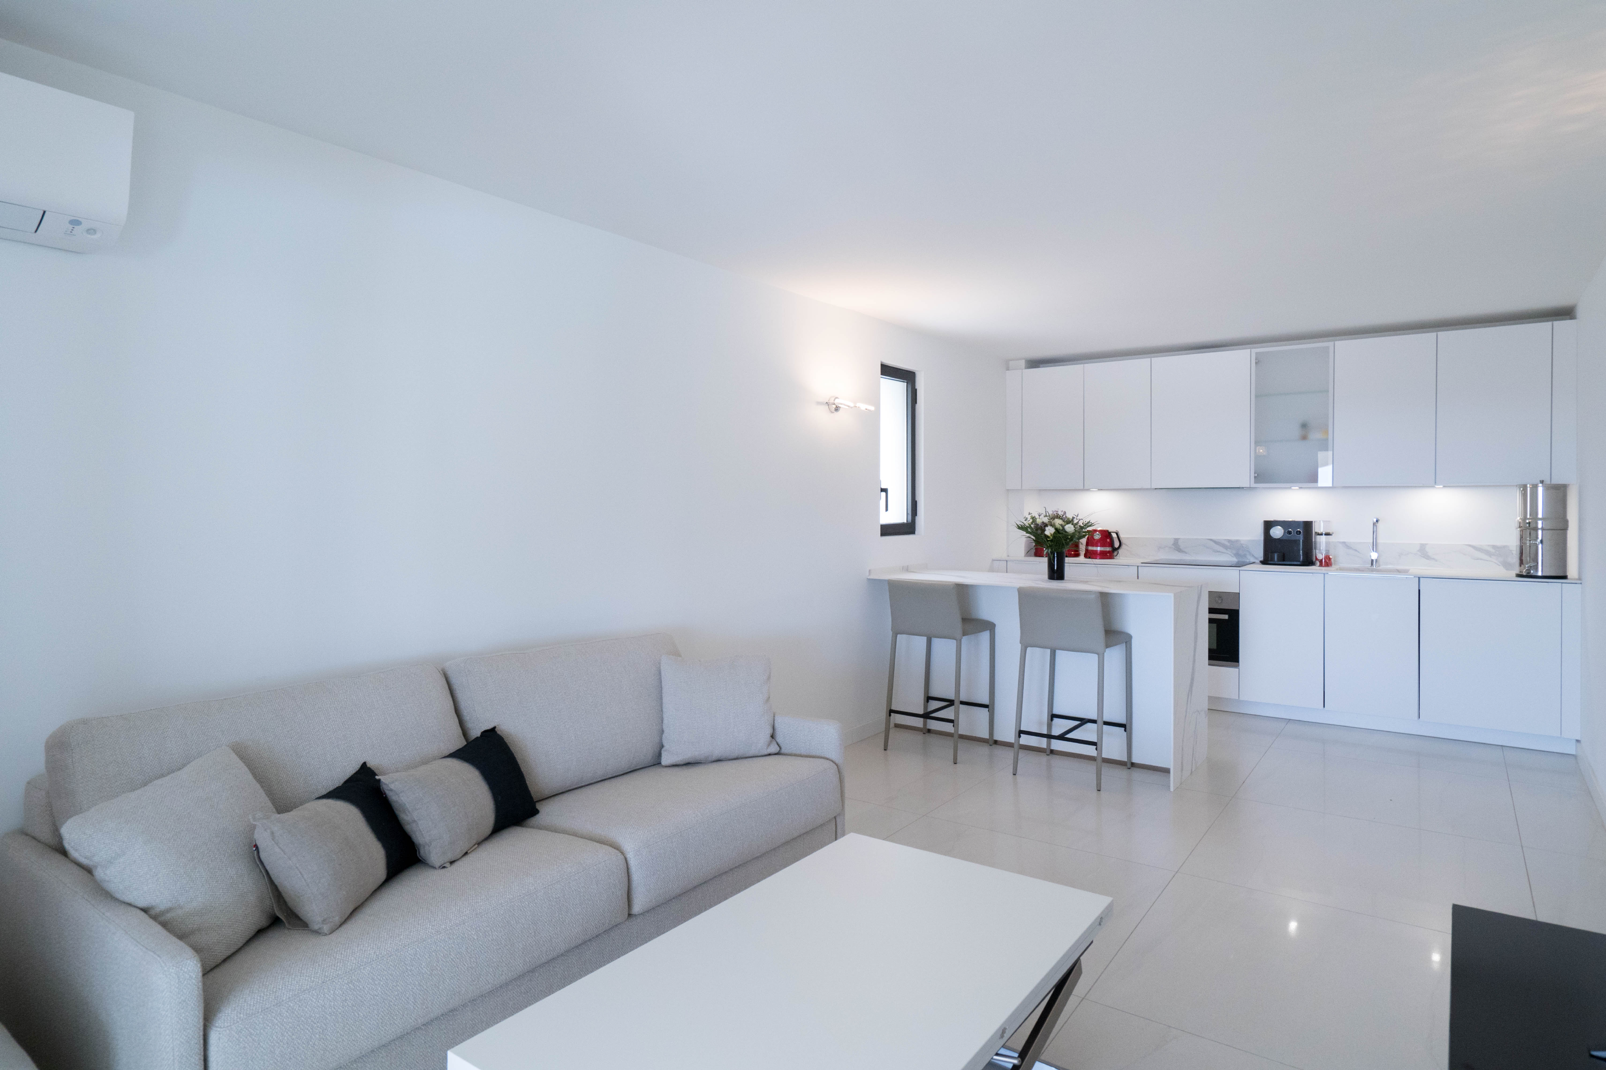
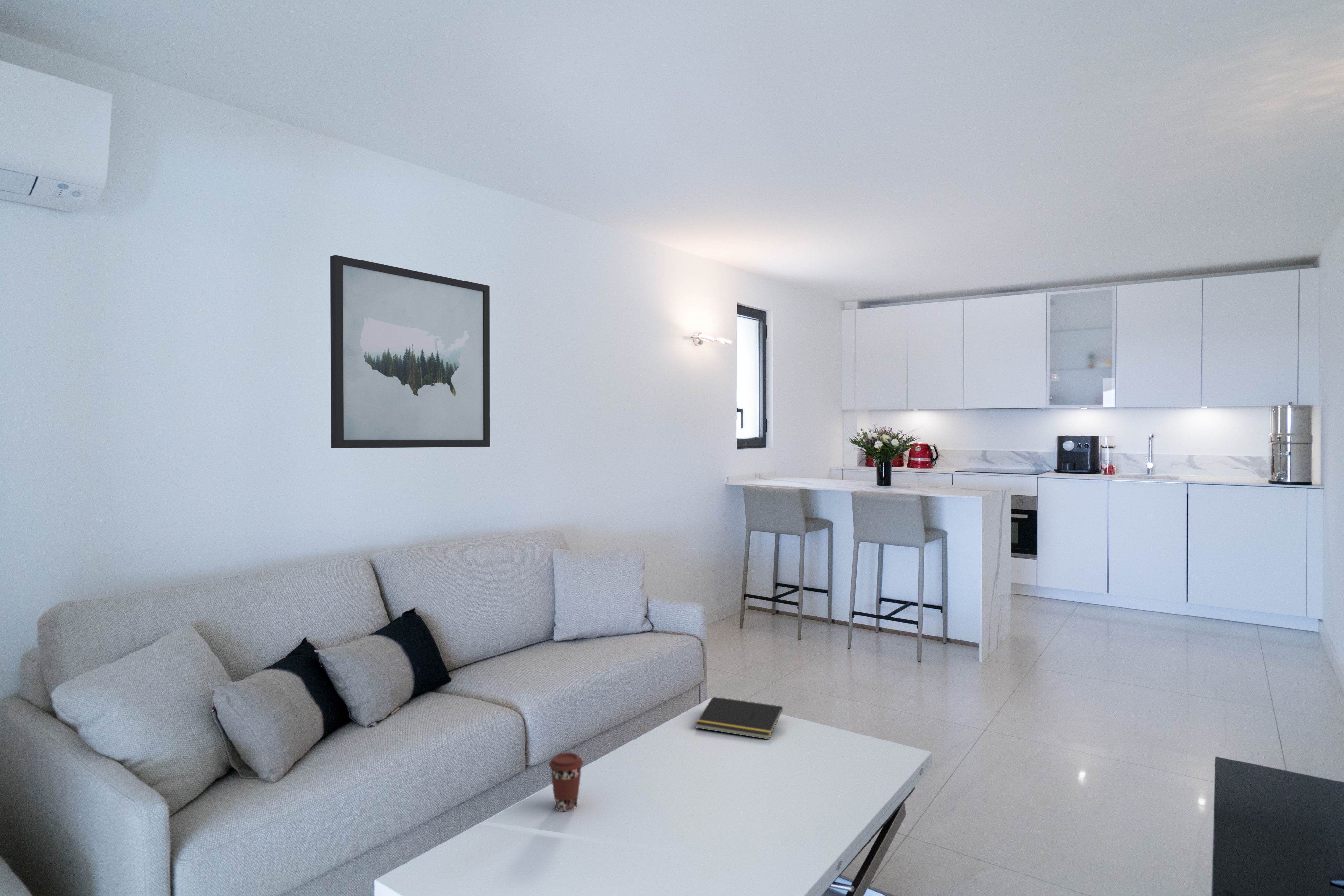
+ coffee cup (566, 782)
+ notepad (739, 717)
+ wall art (417, 360)
